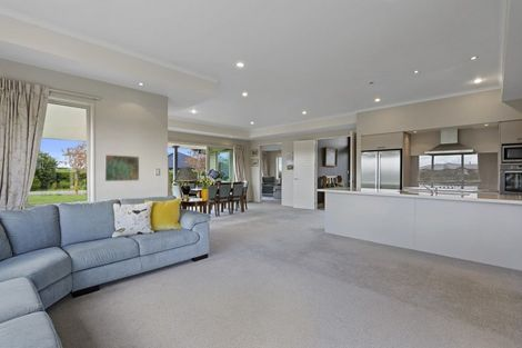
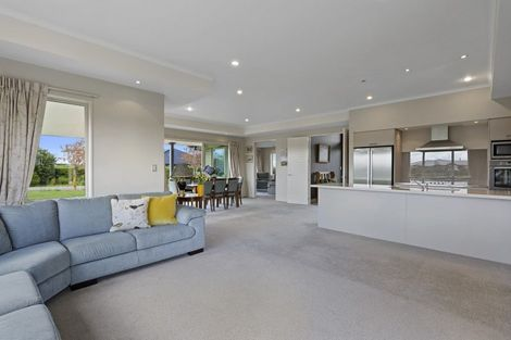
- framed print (122, 168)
